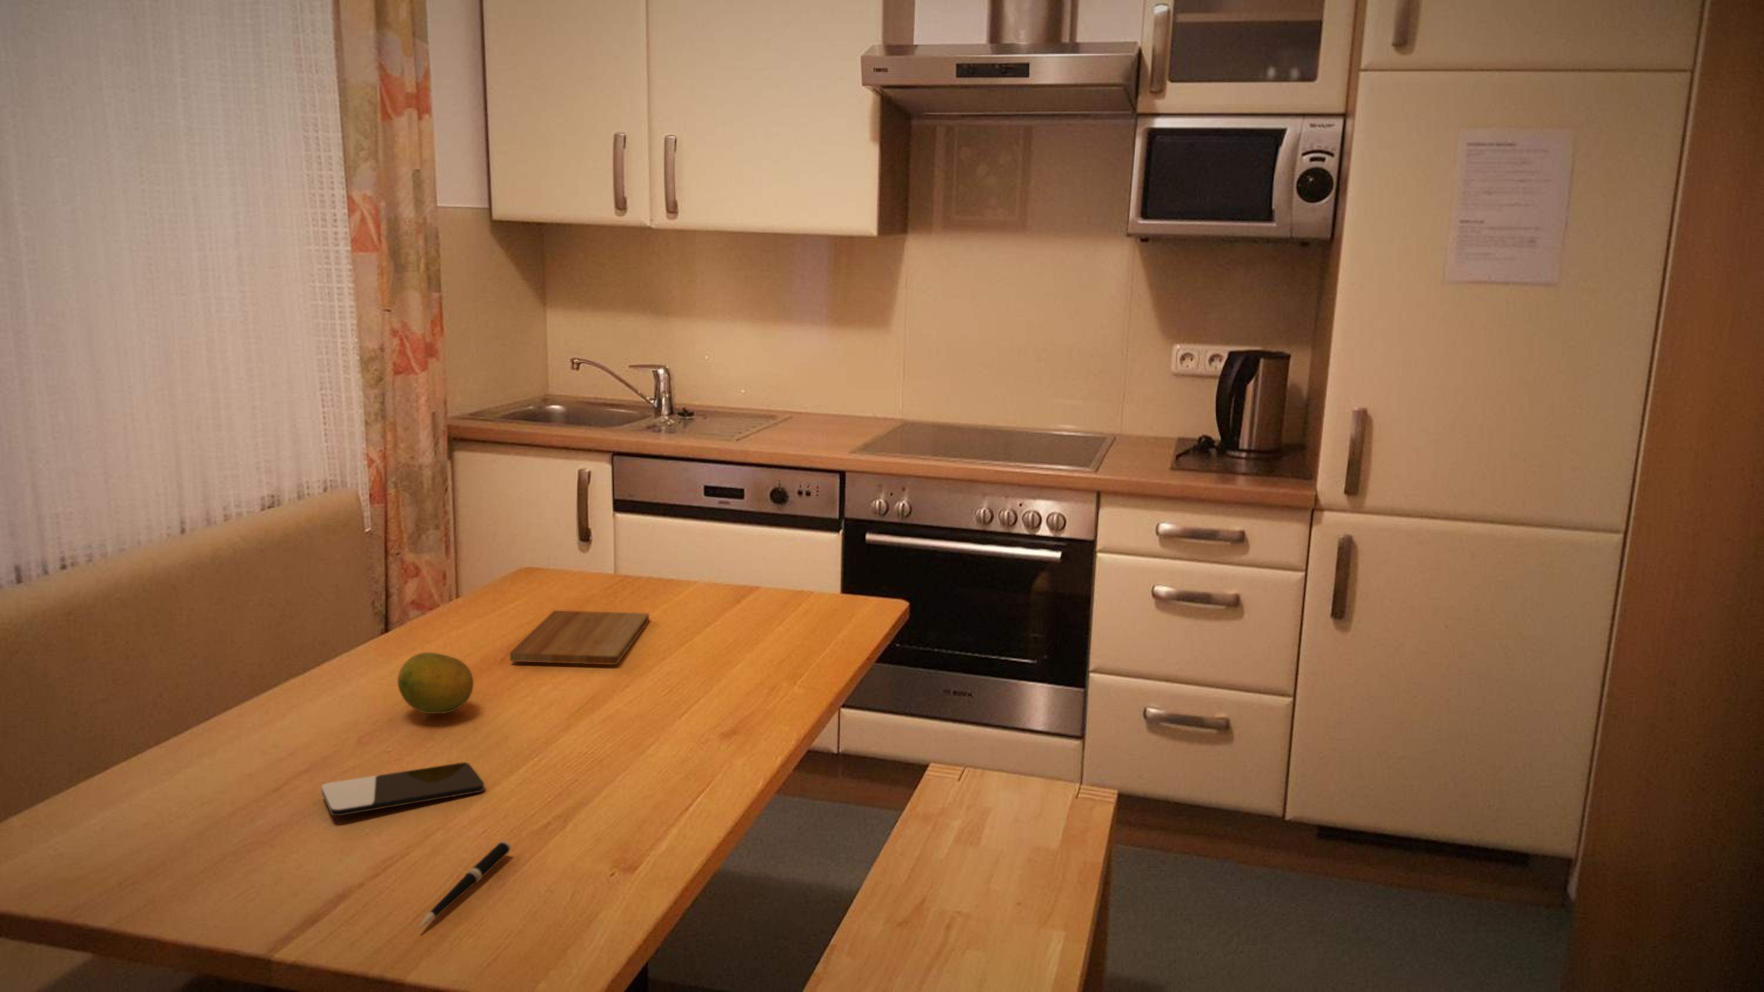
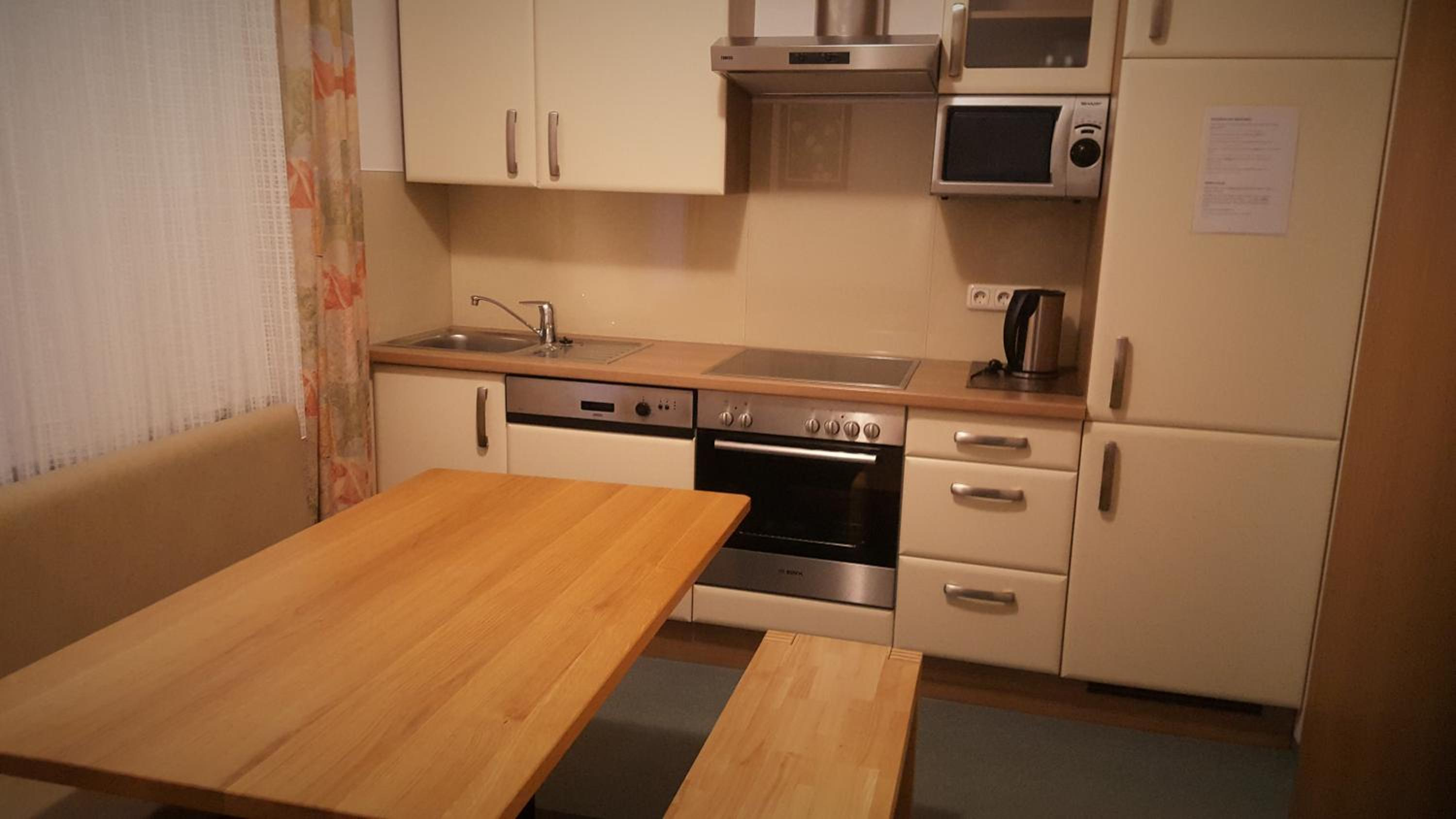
- pen (464, 883)
- fruit (436, 682)
- cutting board (583, 636)
- smartphone (403, 787)
